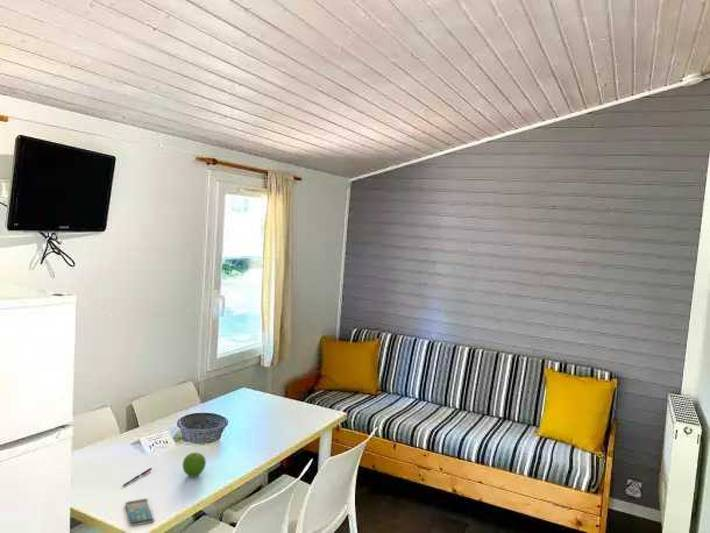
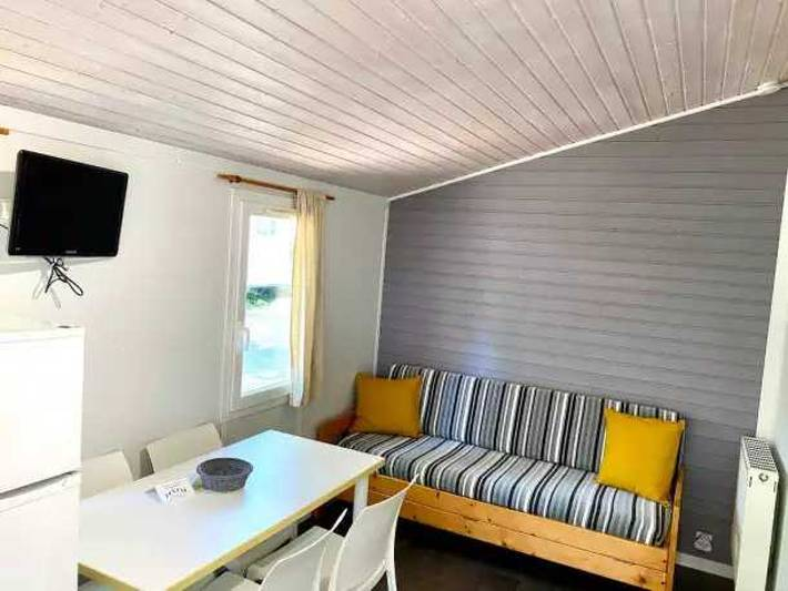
- pen (137, 476)
- fruit (194, 465)
- smartphone (139, 511)
